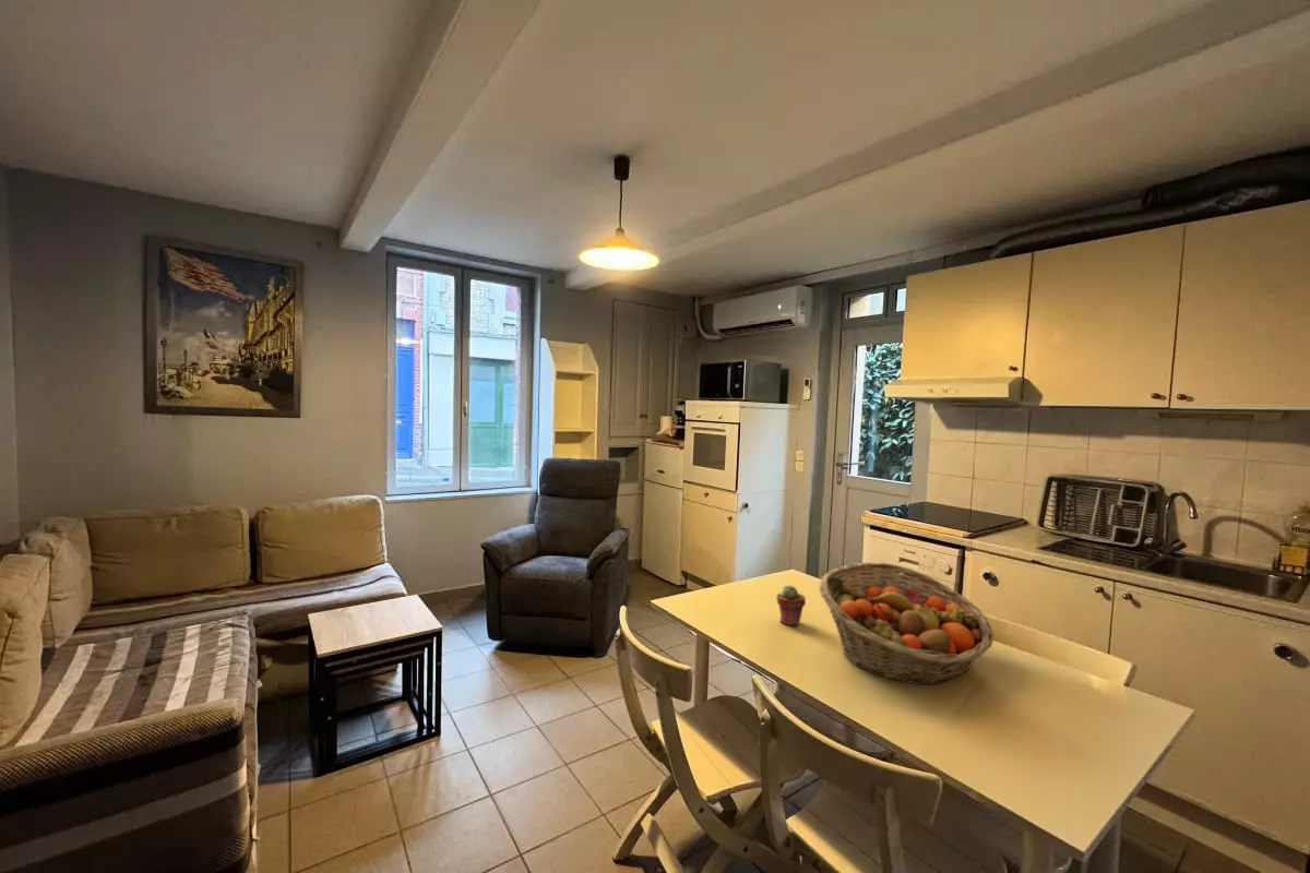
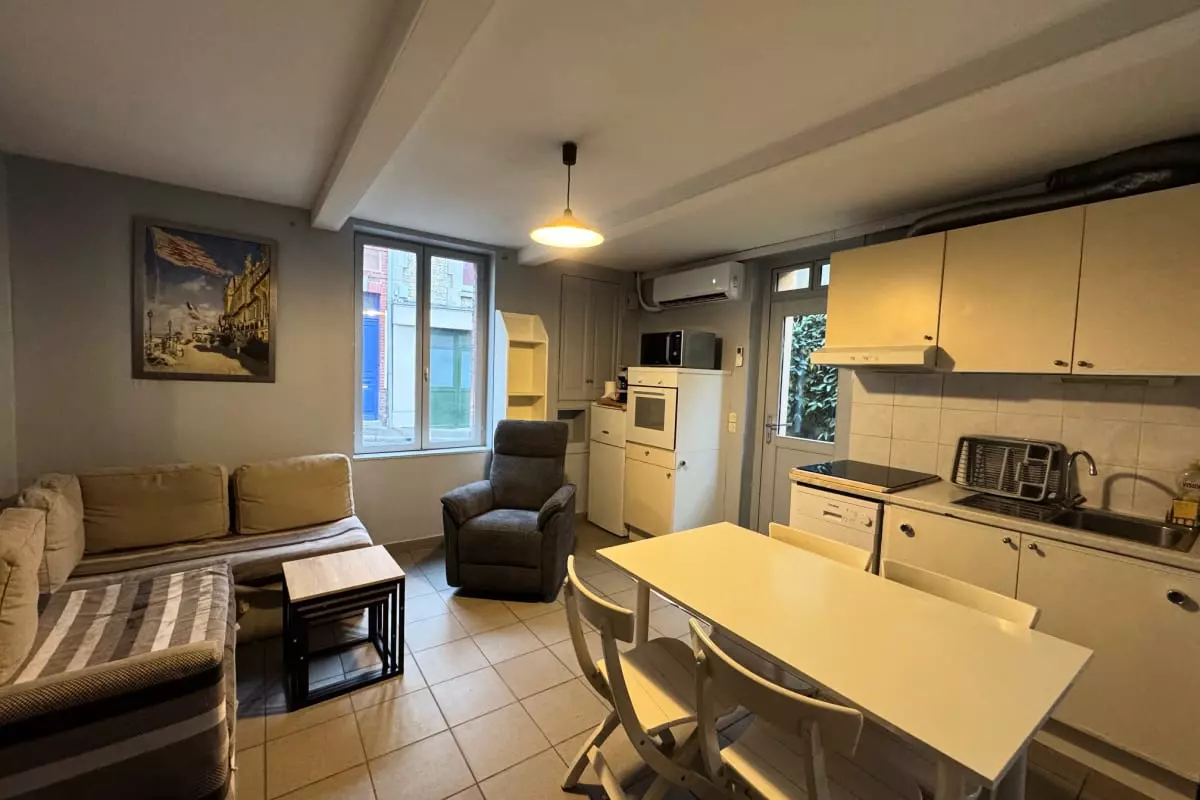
- fruit basket (902, 618)
- potted succulent (790, 603)
